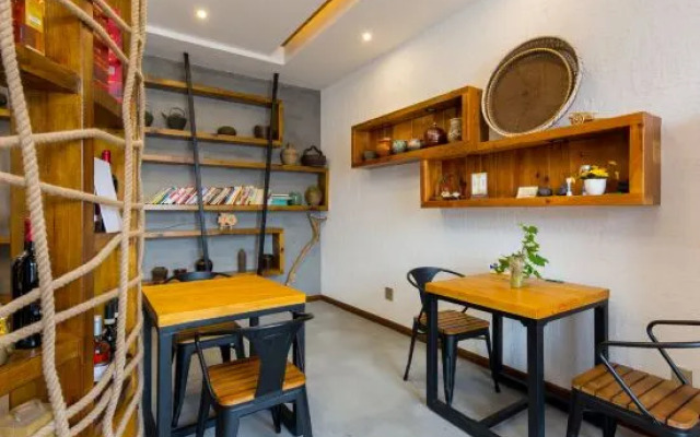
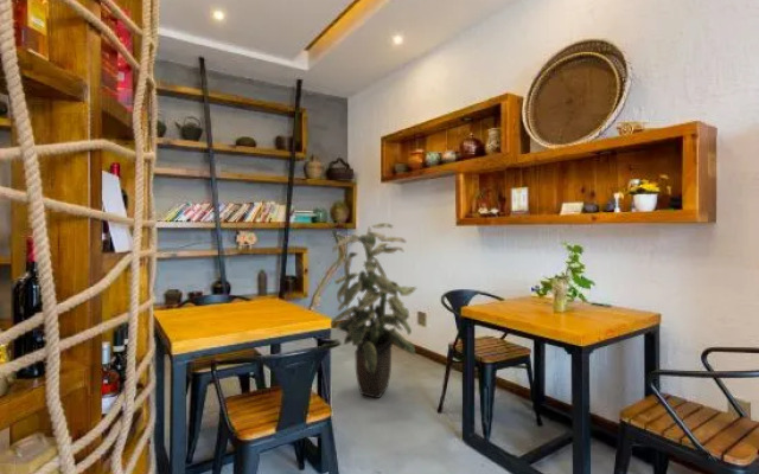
+ indoor plant (376, 309)
